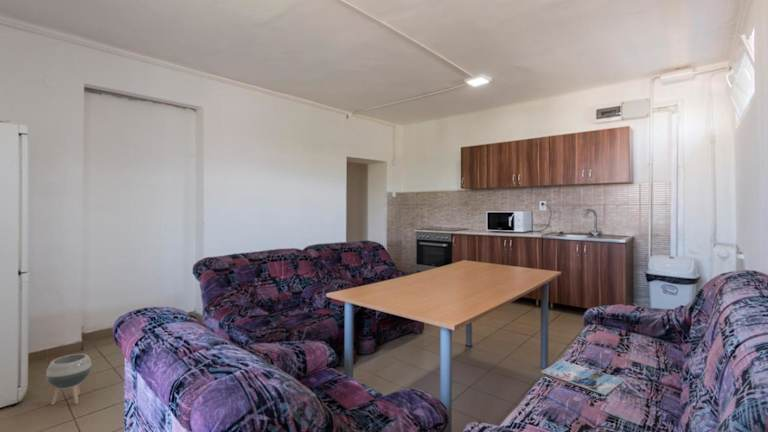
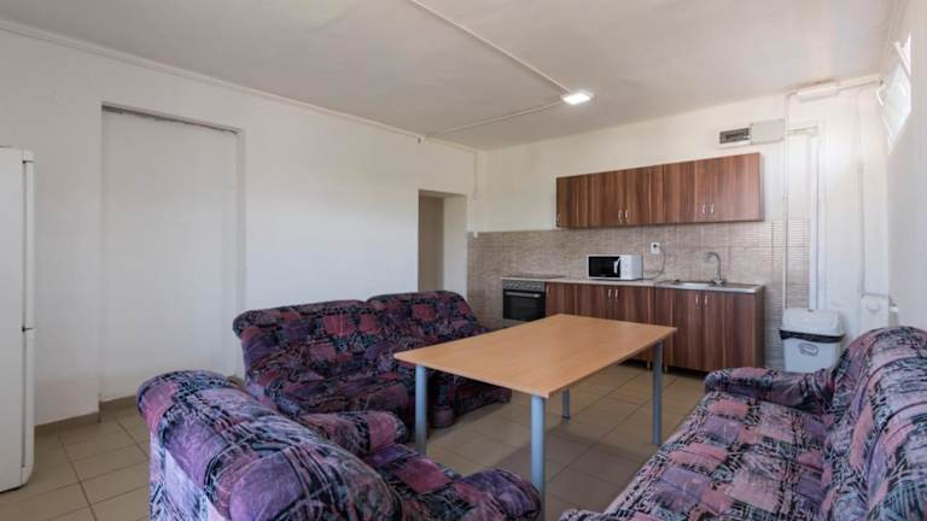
- magazine (581, 375)
- planter (69, 380)
